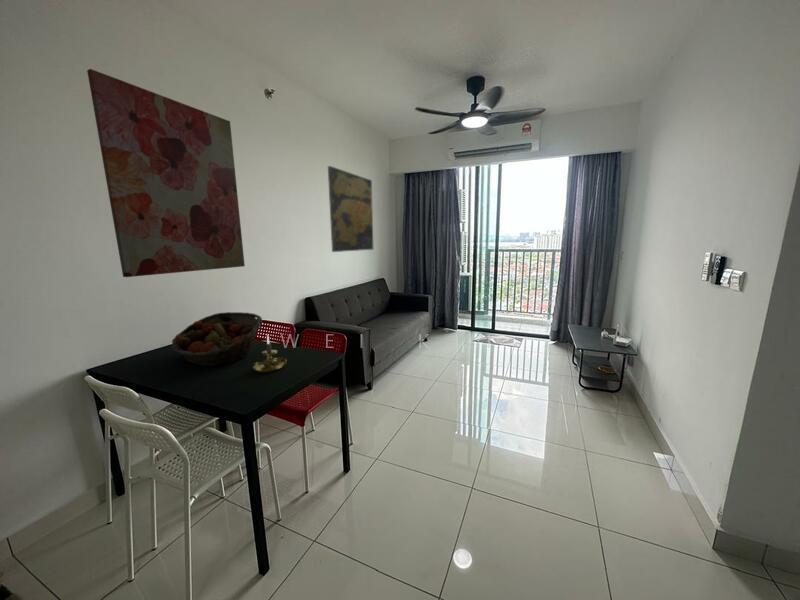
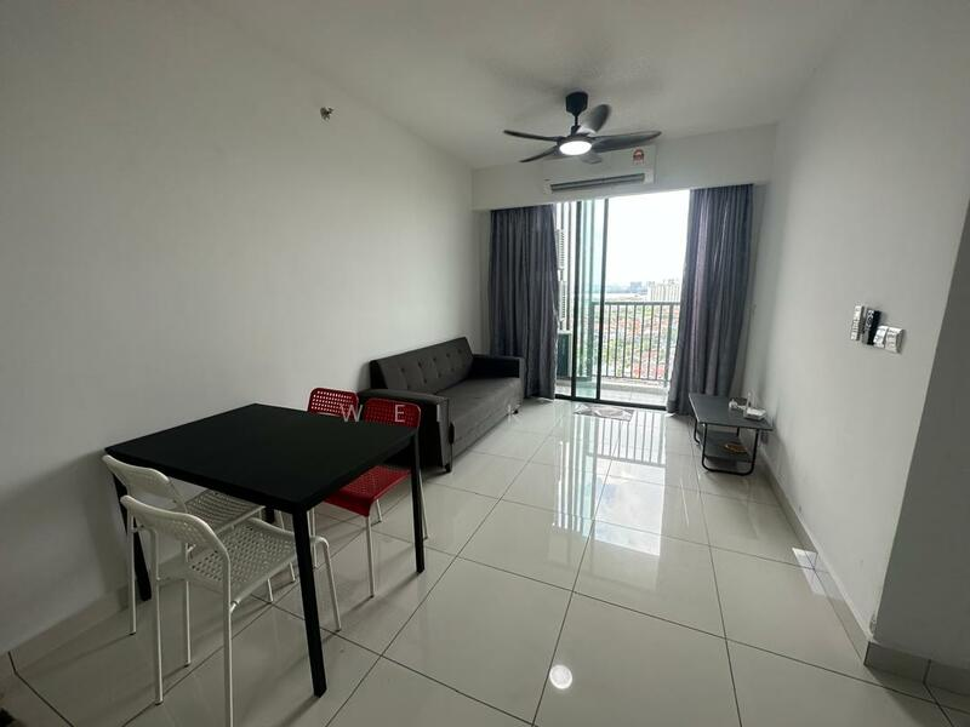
- candle holder (266, 351)
- wall art (183, 189)
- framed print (353, 213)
- fruit basket (219, 337)
